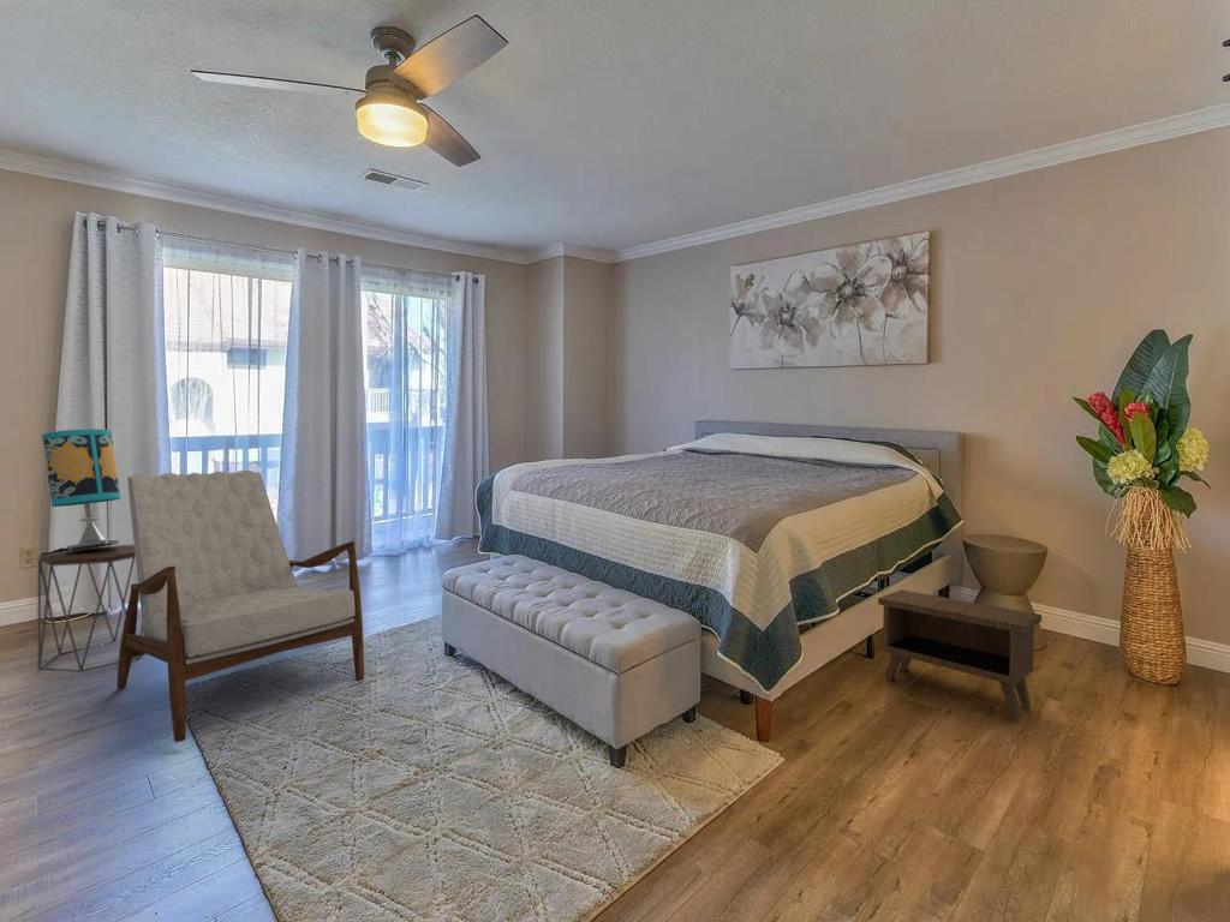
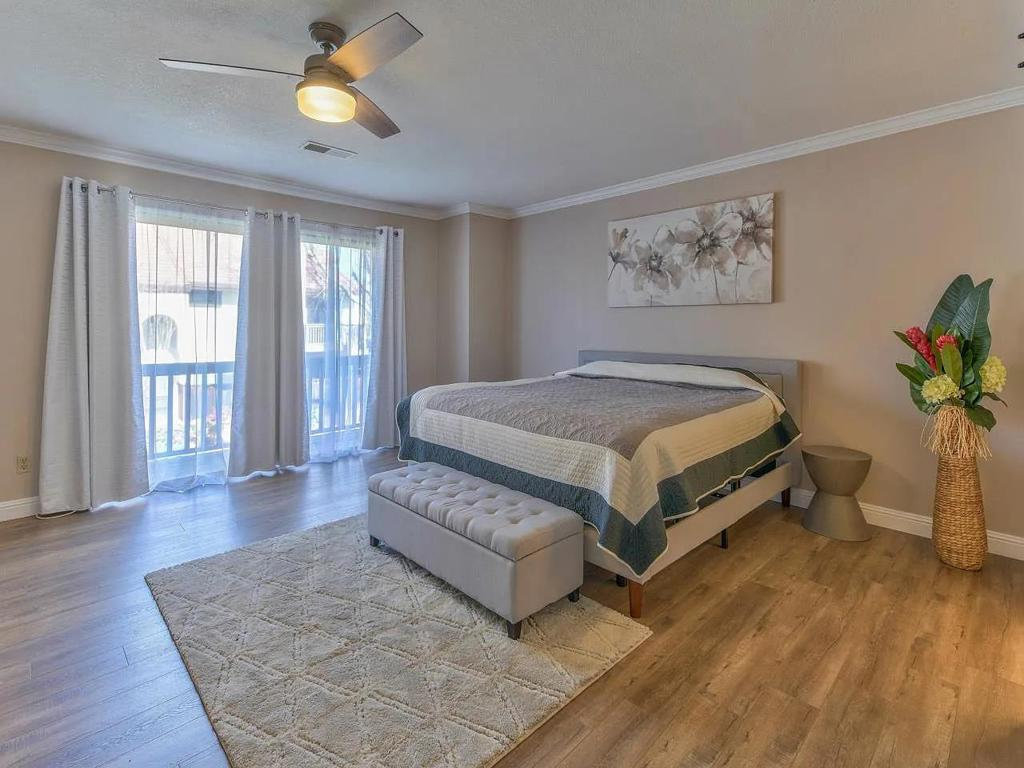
- nightstand (955, 649)
- table lamp (89, 492)
- side table (97, 604)
- armchair (233, 577)
